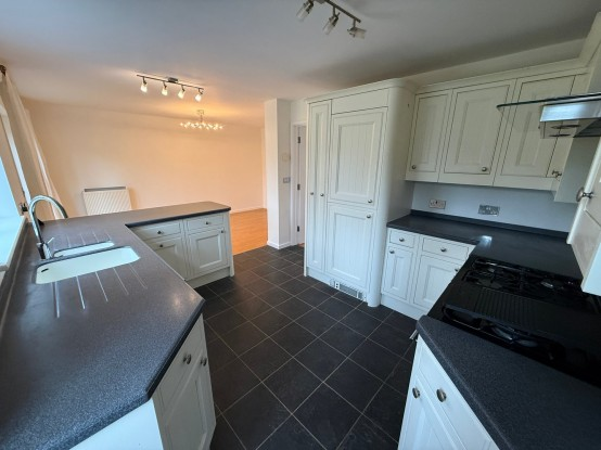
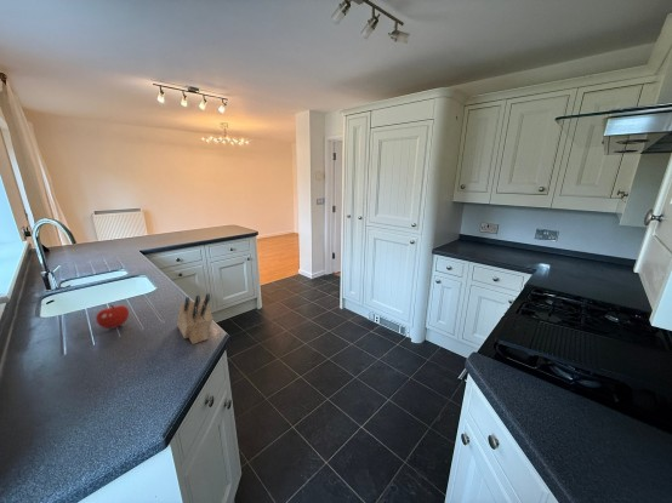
+ knife block (193, 310)
+ fruit (113, 315)
